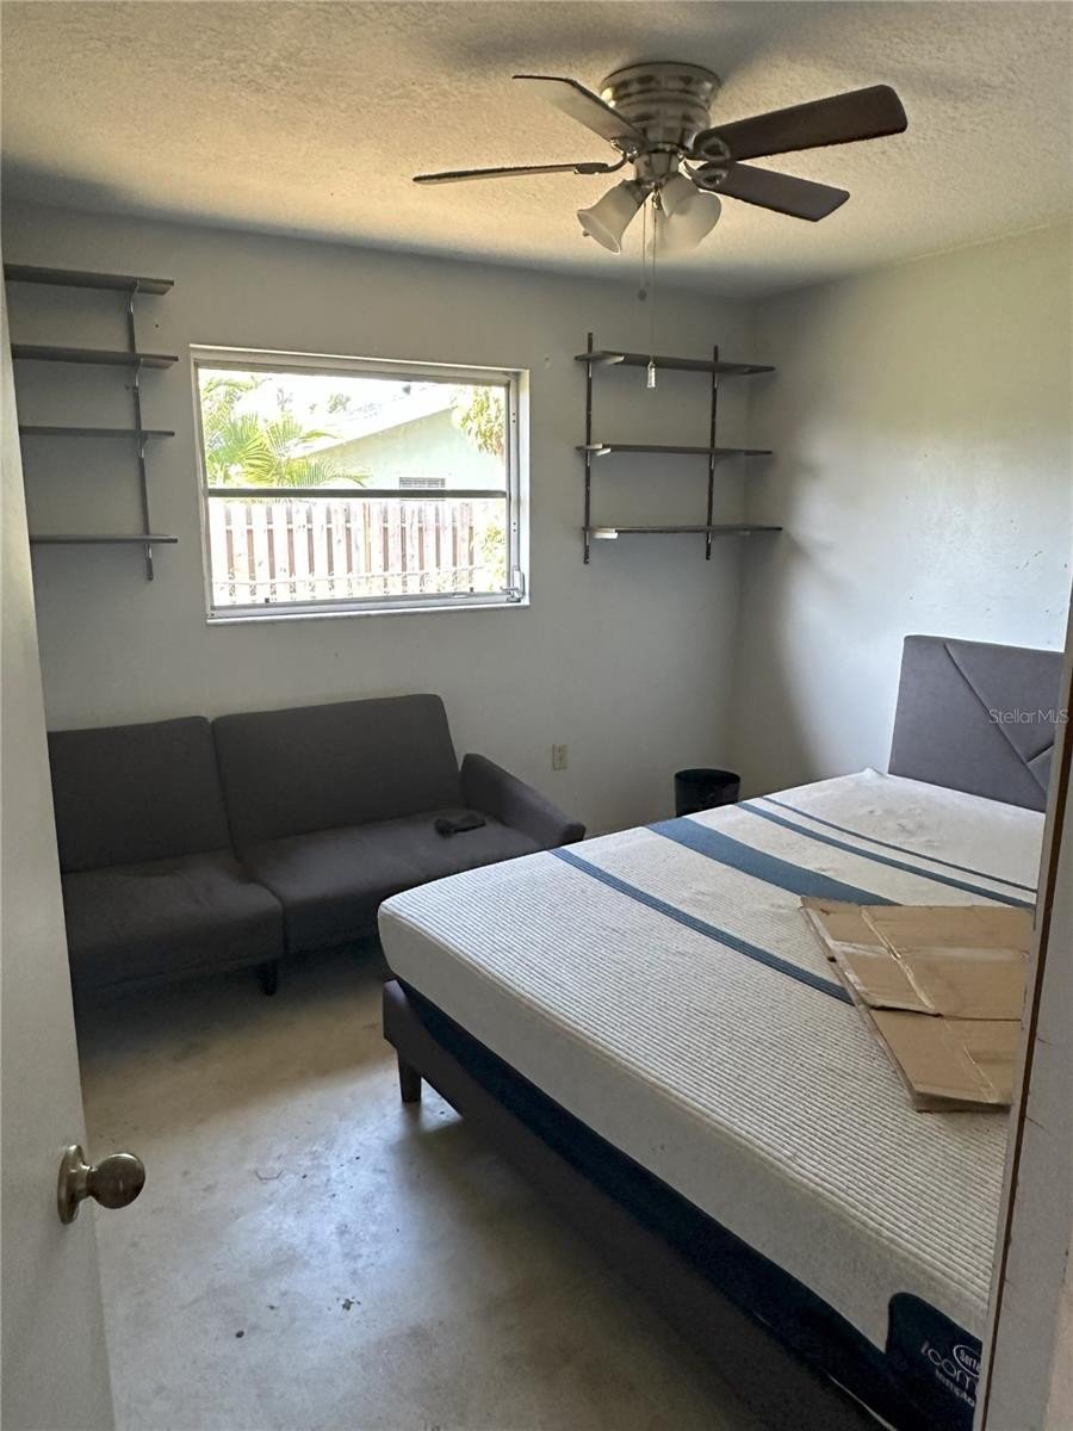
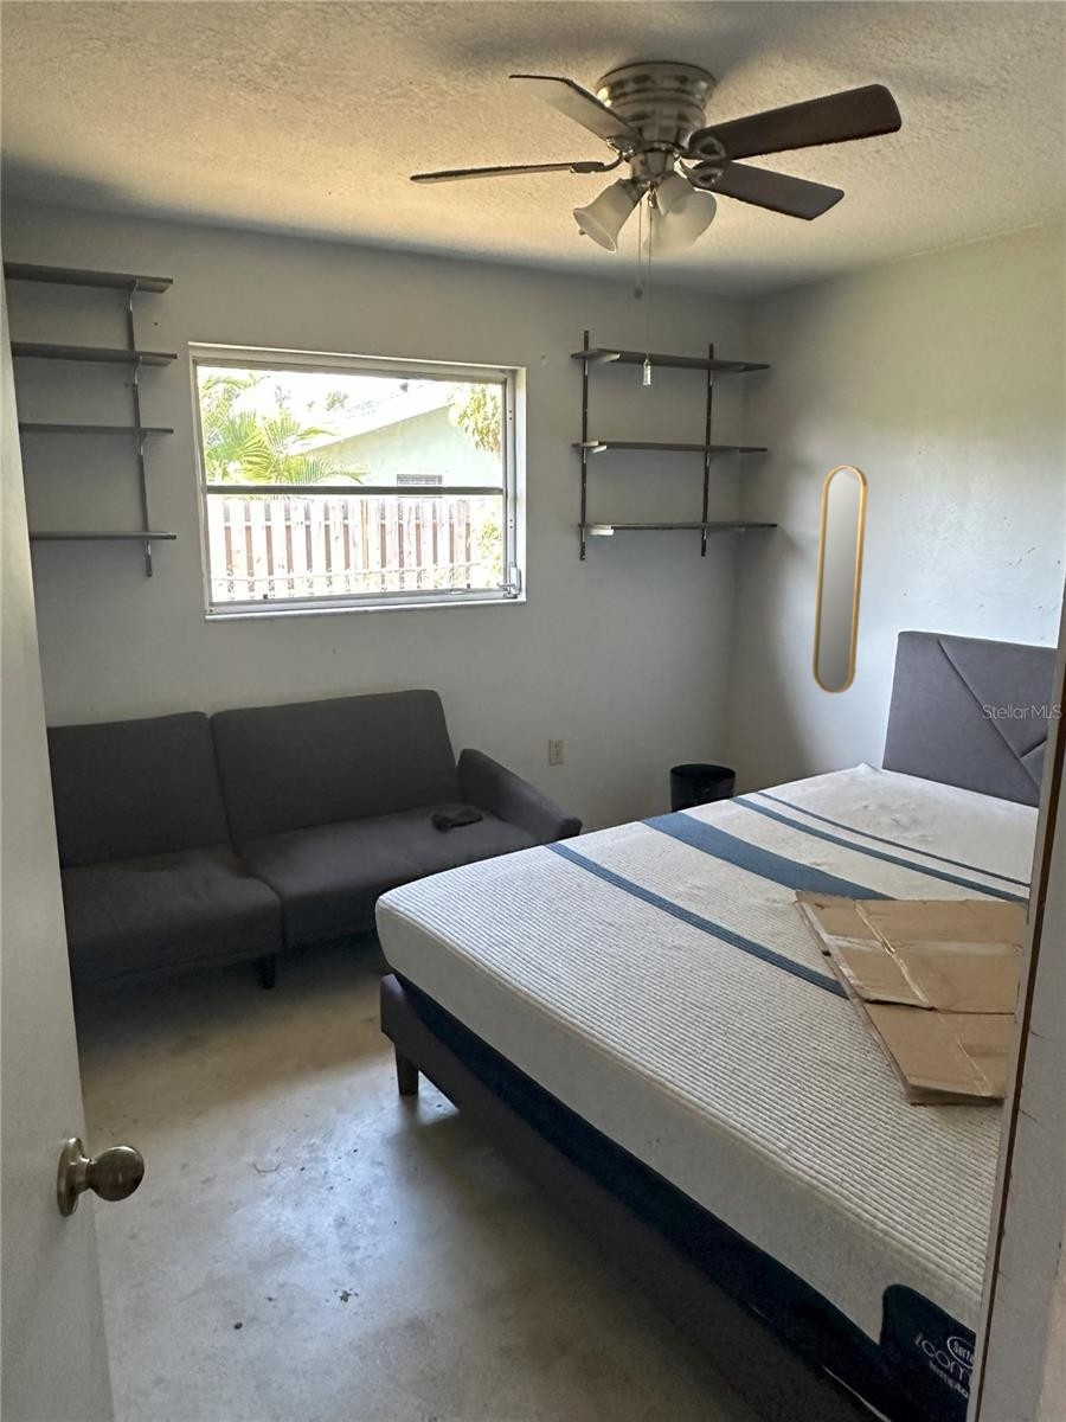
+ home mirror (839, 582)
